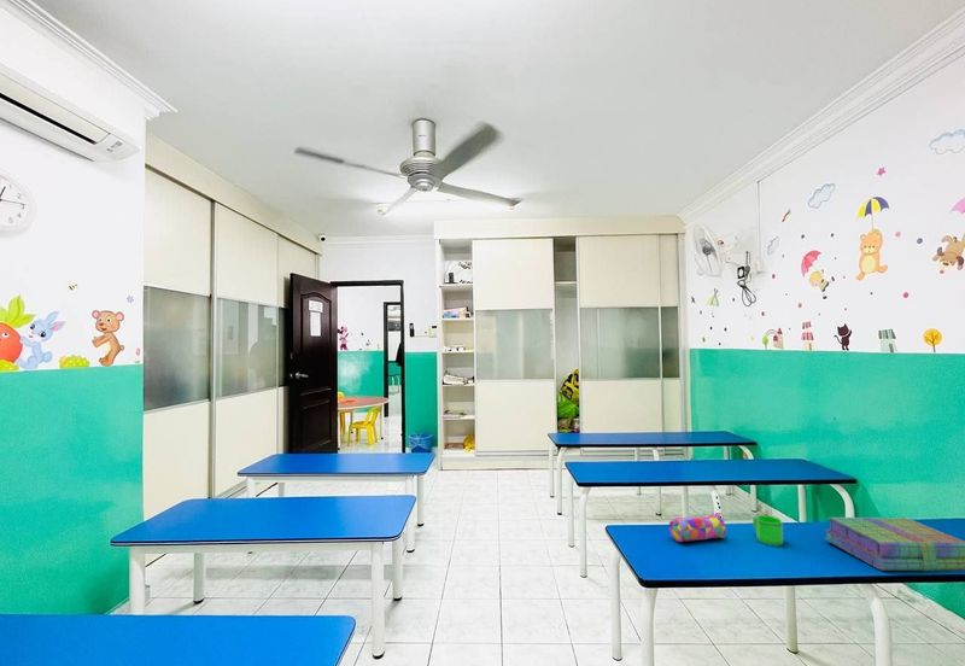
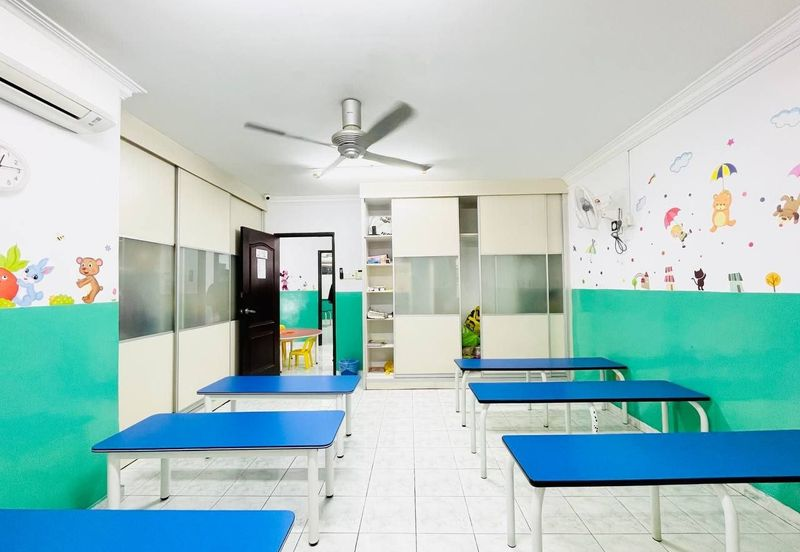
- mug (766, 527)
- stack of books (895, 542)
- pencil case (697, 526)
